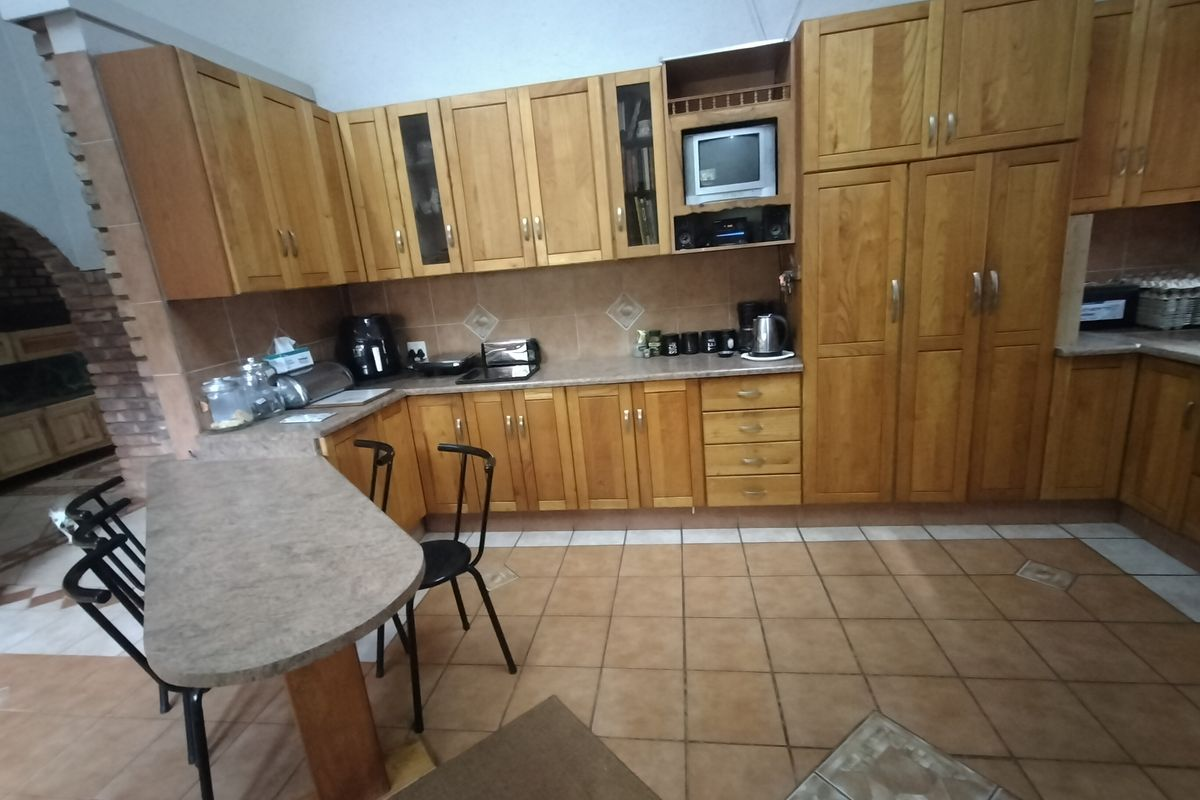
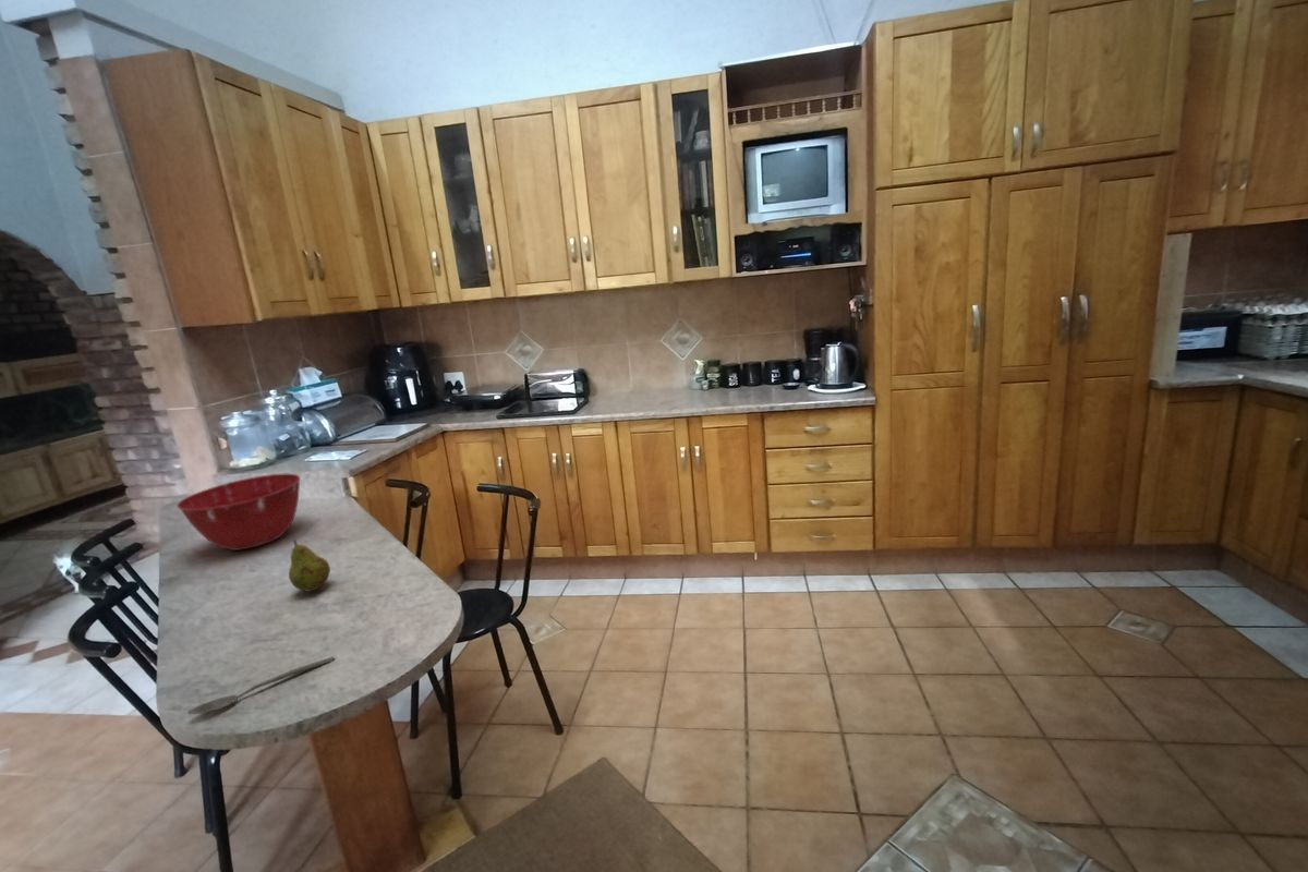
+ mixing bowl (247, 514)
+ fruit (307, 564)
+ spoon (266, 683)
